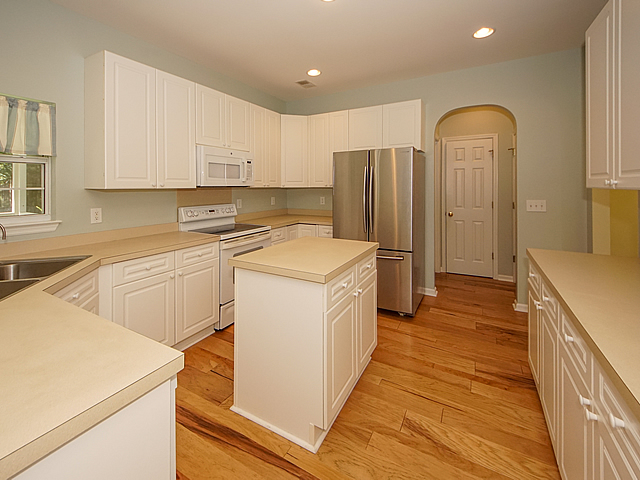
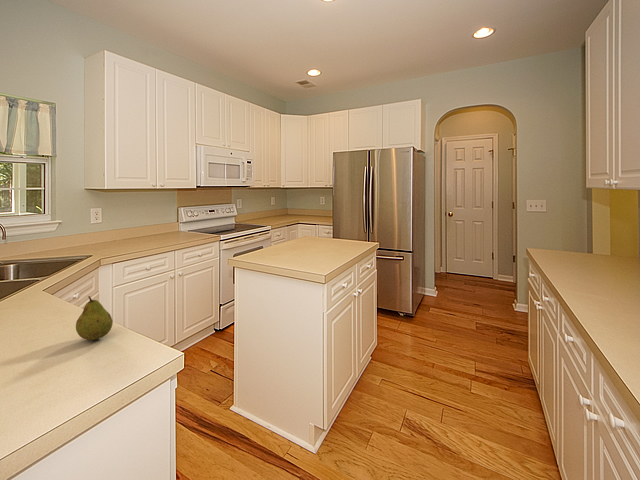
+ fruit (94, 317)
